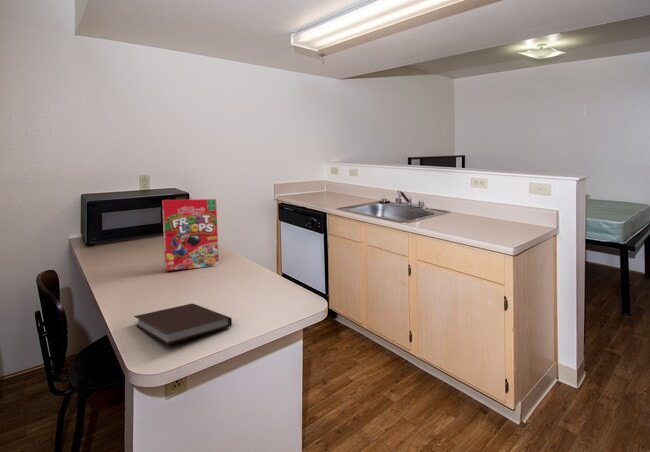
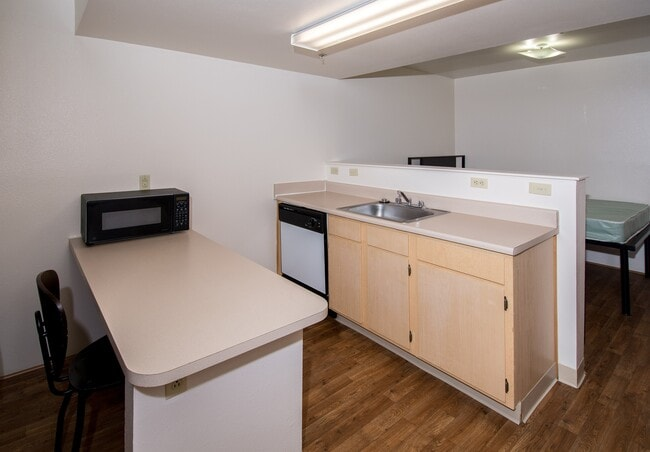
- cereal box (190, 233)
- notebook (182, 321)
